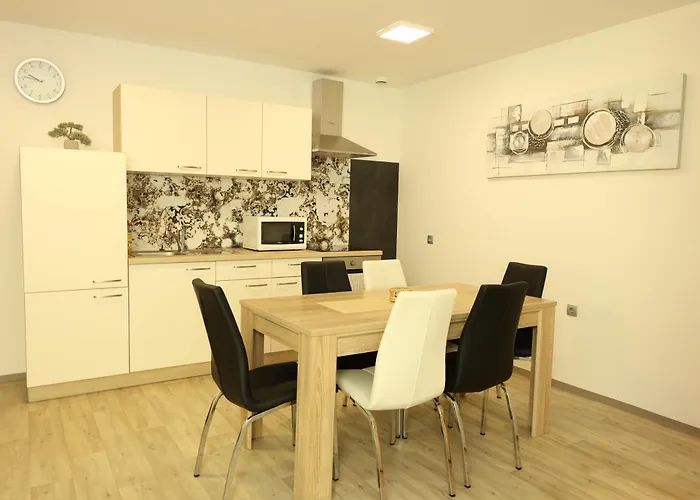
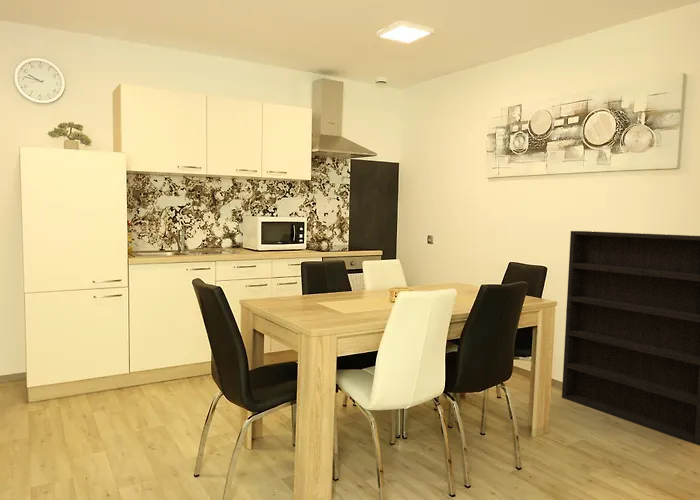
+ shelving unit (635, 326)
